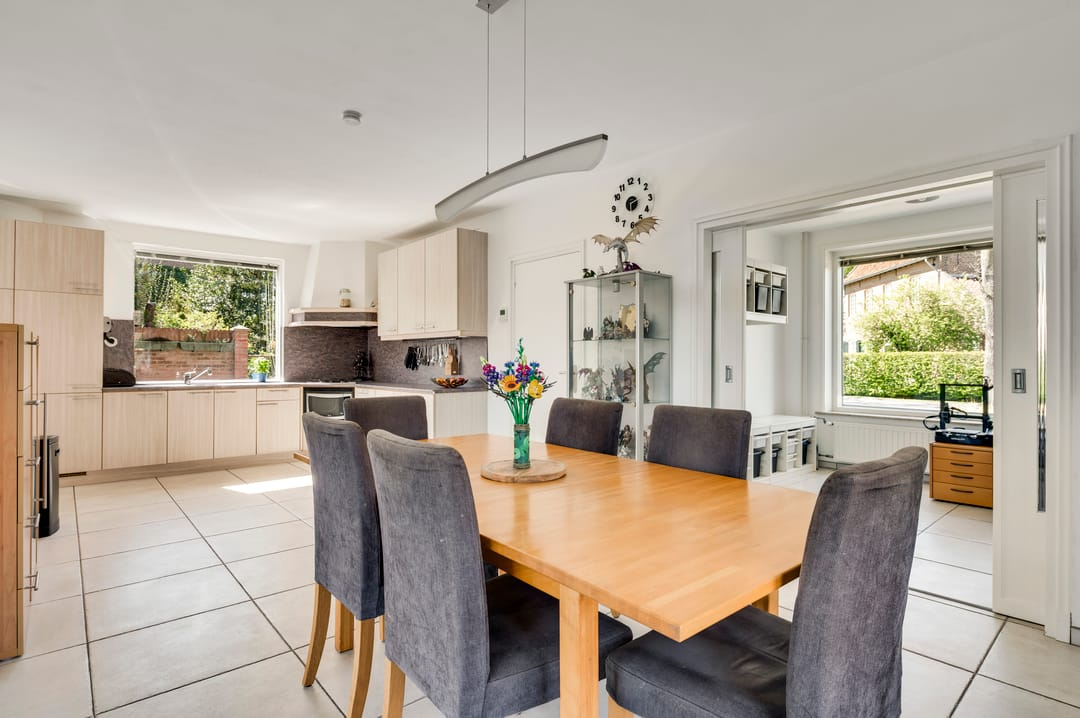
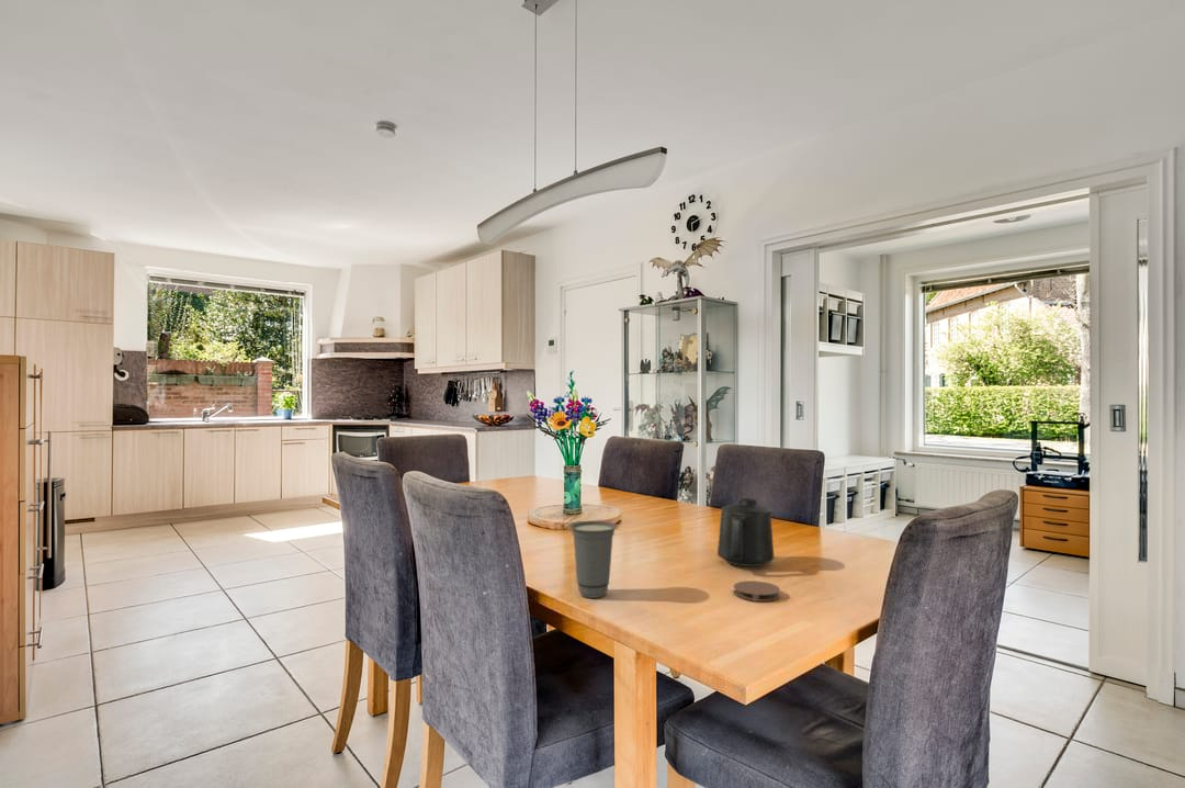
+ coaster (756, 590)
+ mug (747, 532)
+ cup (592, 560)
